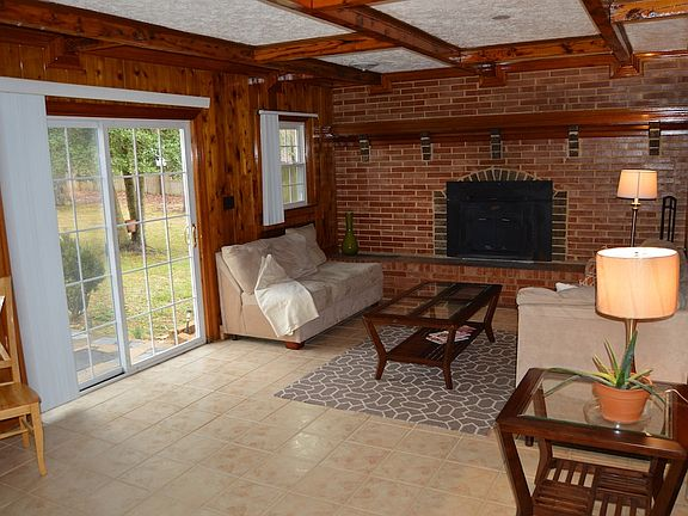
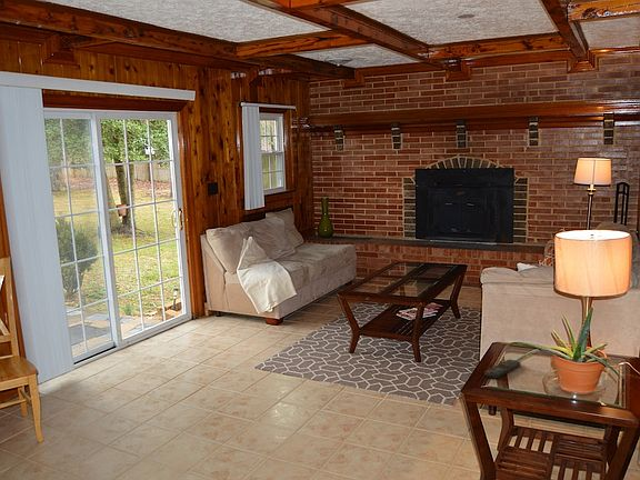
+ remote control (502, 368)
